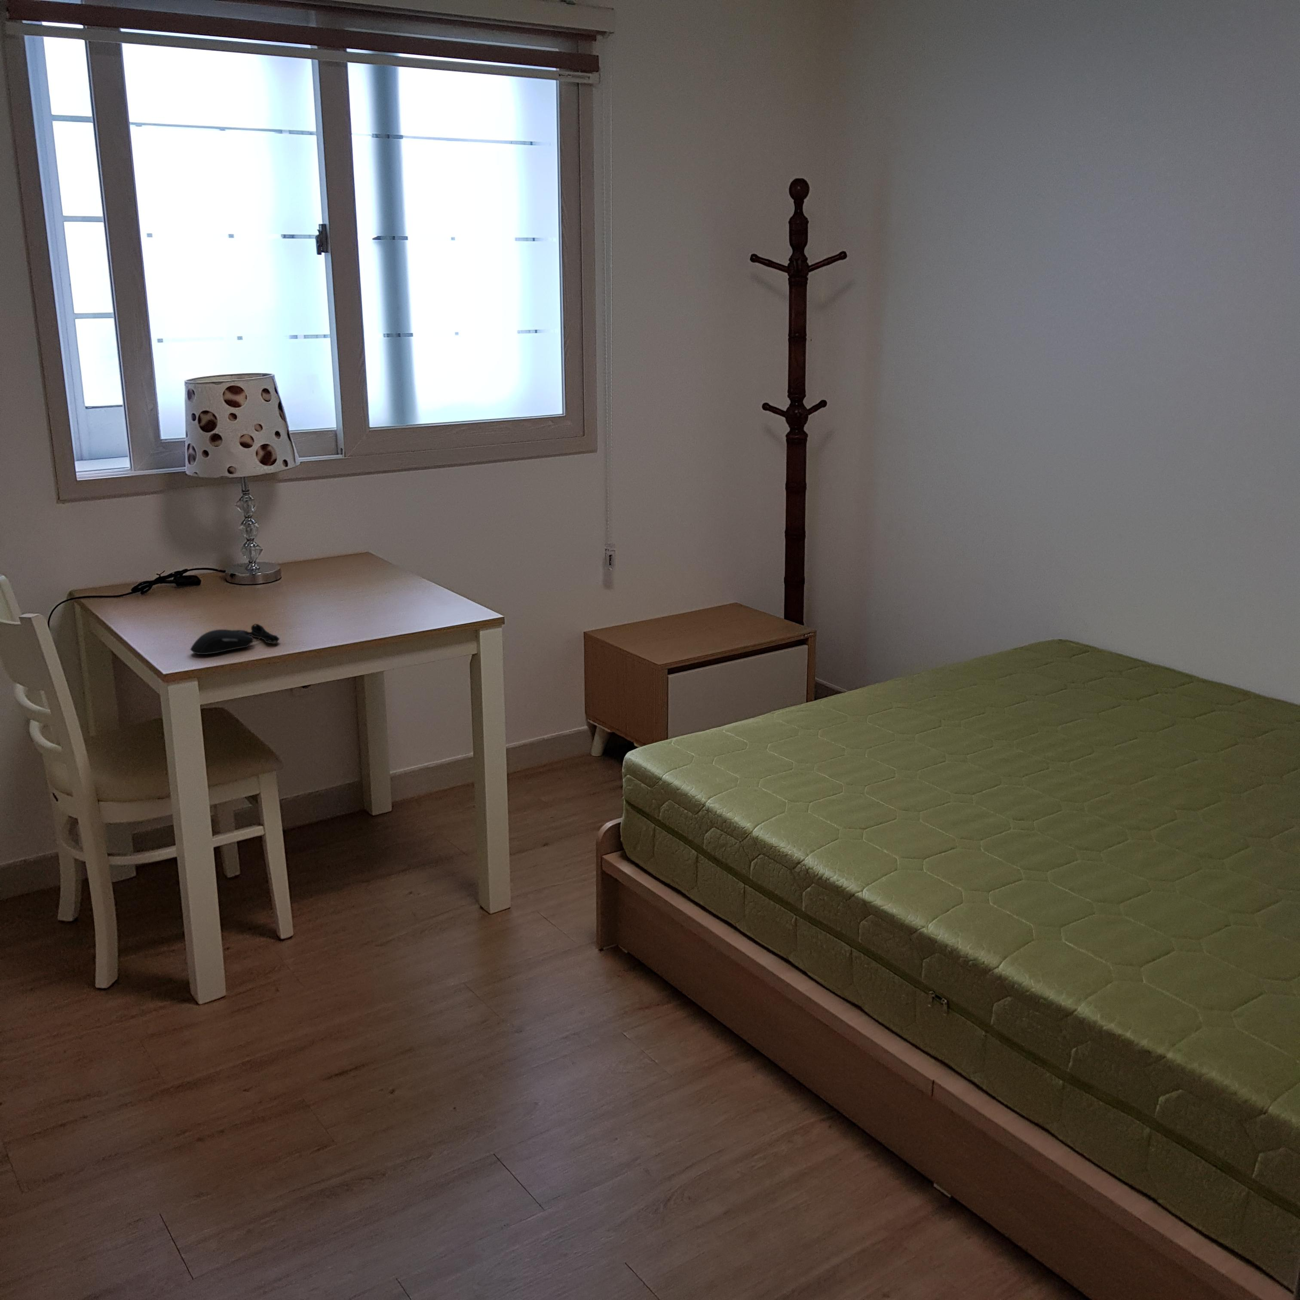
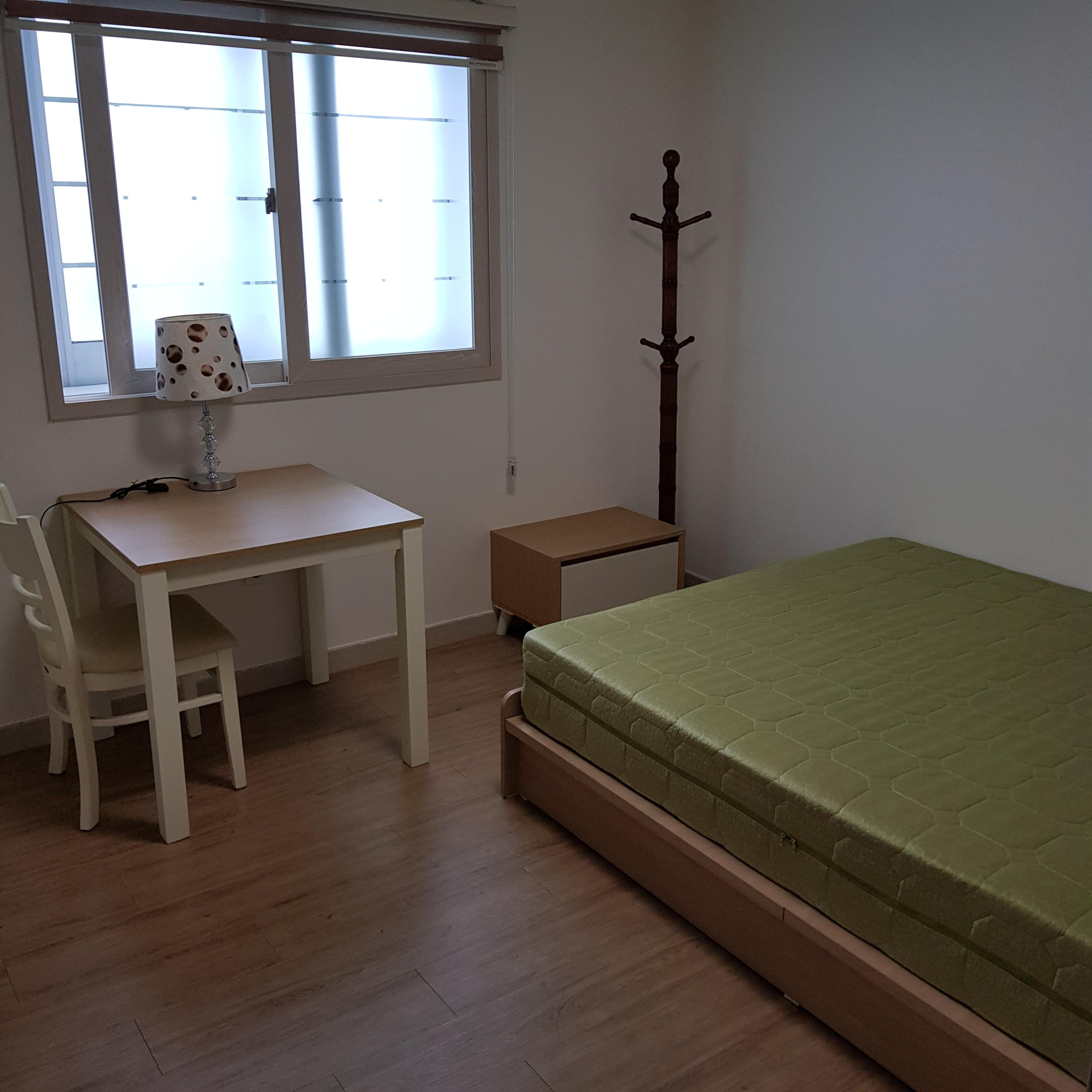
- computer mouse (230, 635)
